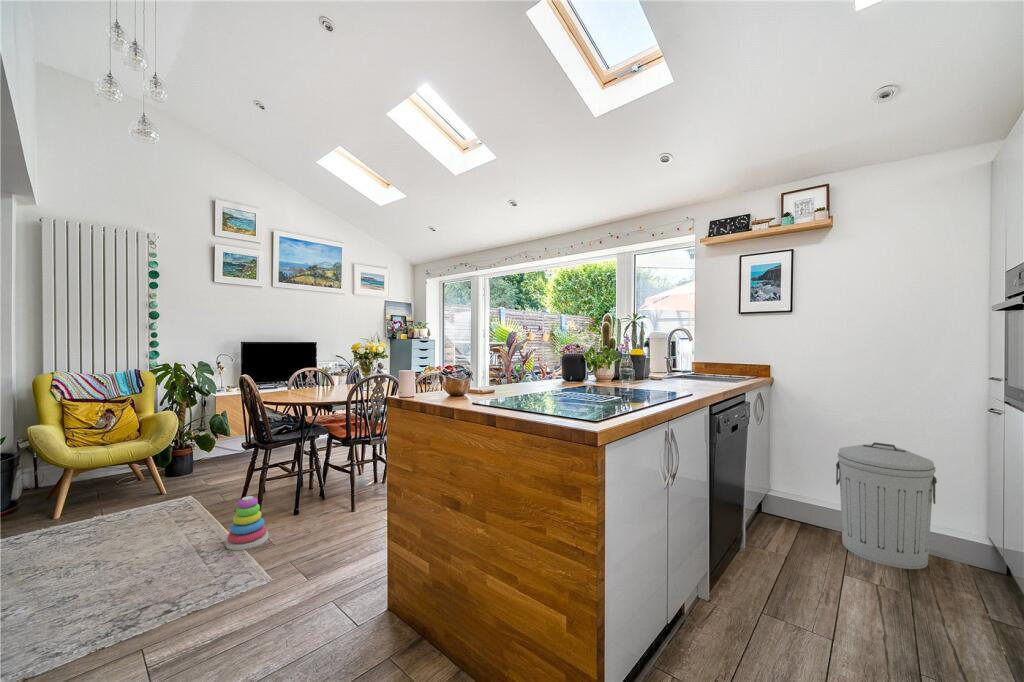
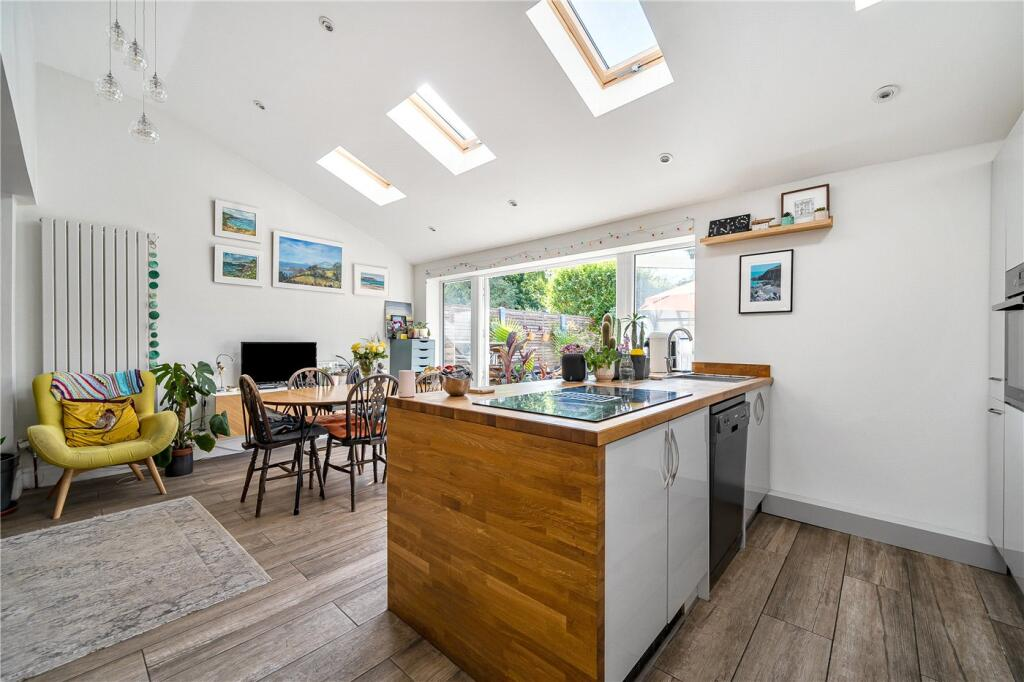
- stacking toy (247, 519)
- trash can (883, 497)
